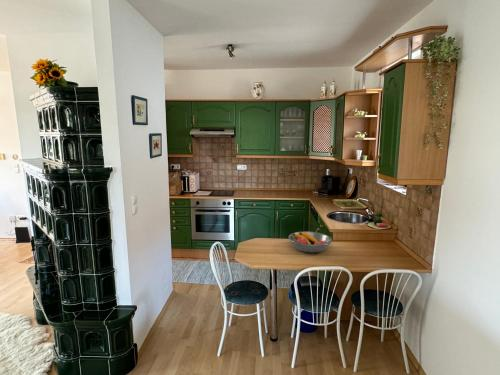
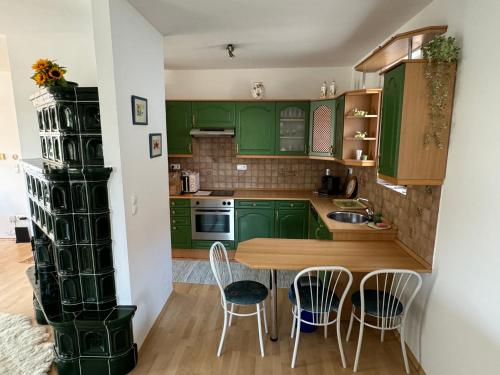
- fruit bowl (309, 241)
